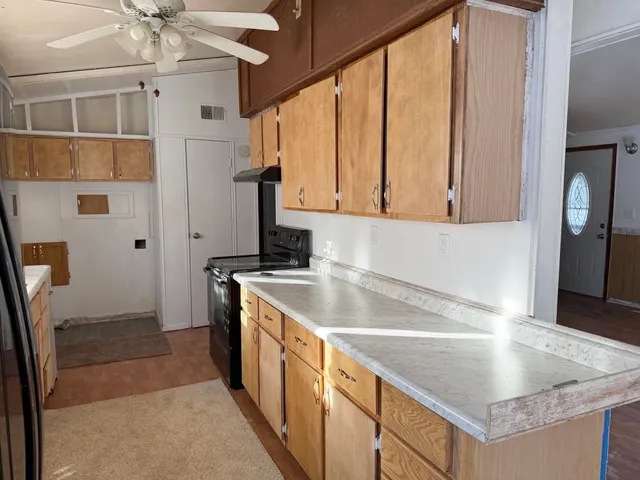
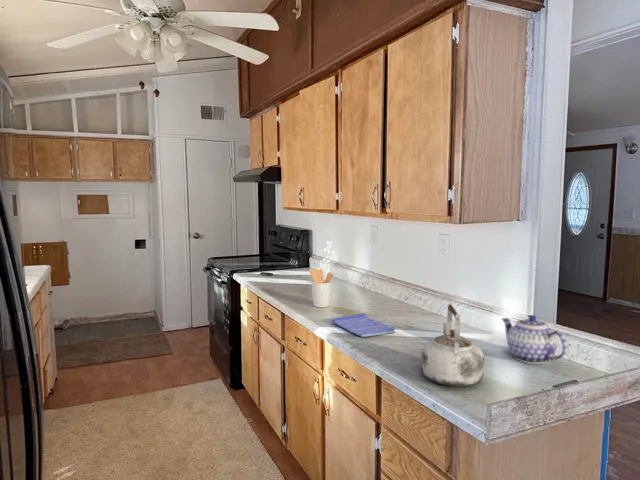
+ dish towel (362, 324)
+ teapot (531, 337)
+ utensil holder (319, 286)
+ kettle (451, 341)
